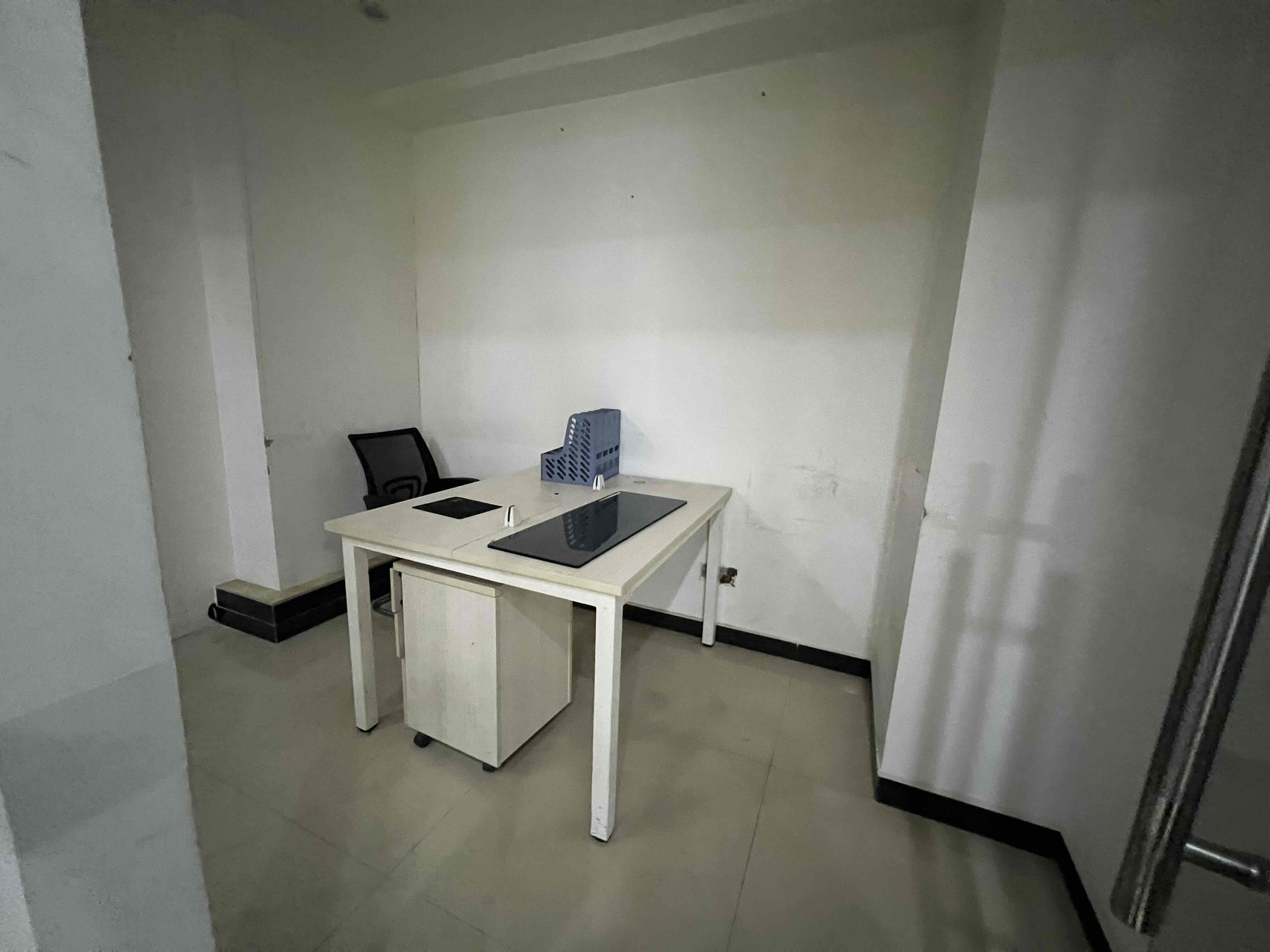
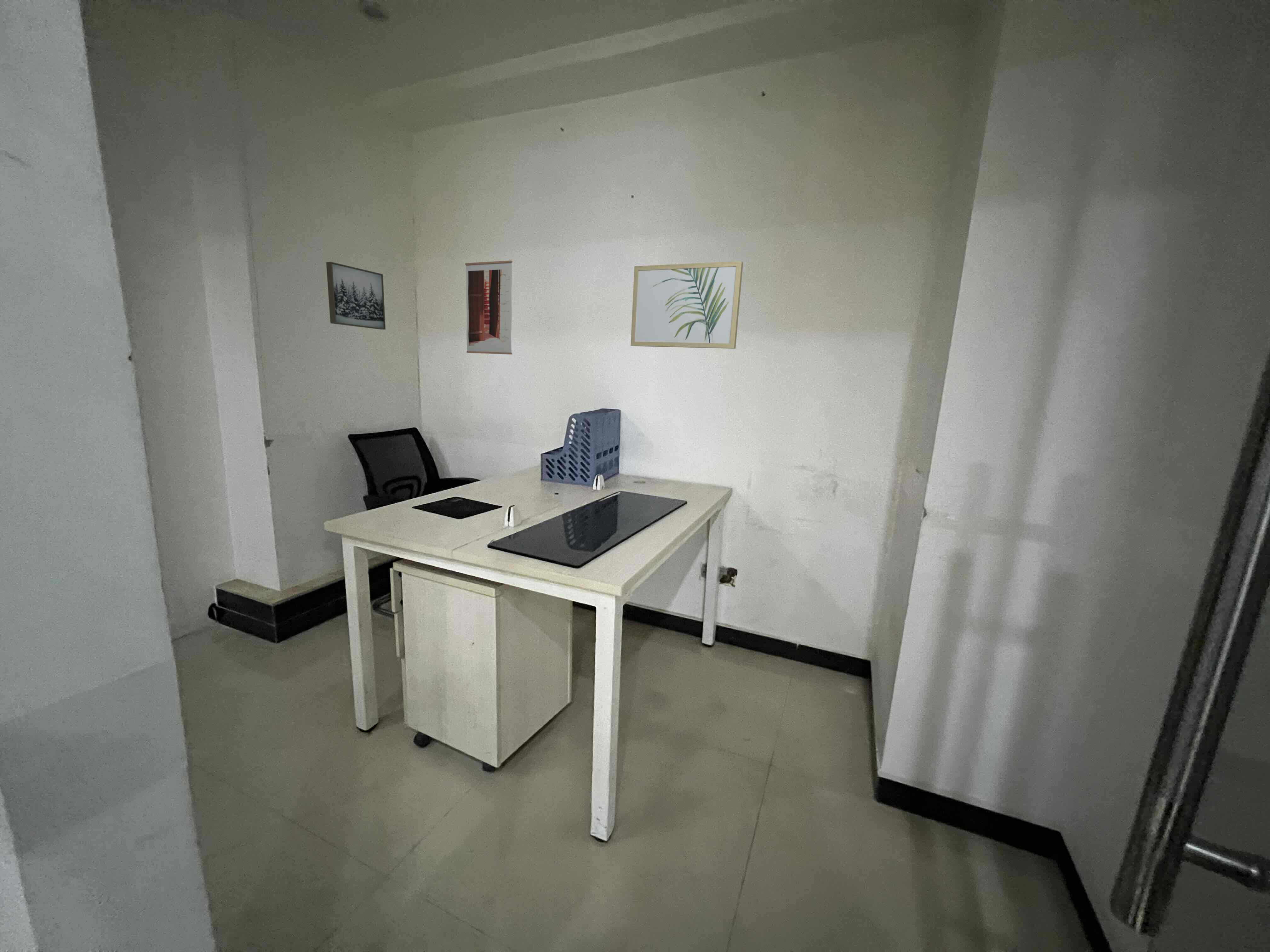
+ wall art (684, 306)
+ wall art (358, 298)
+ wall art (489, 309)
